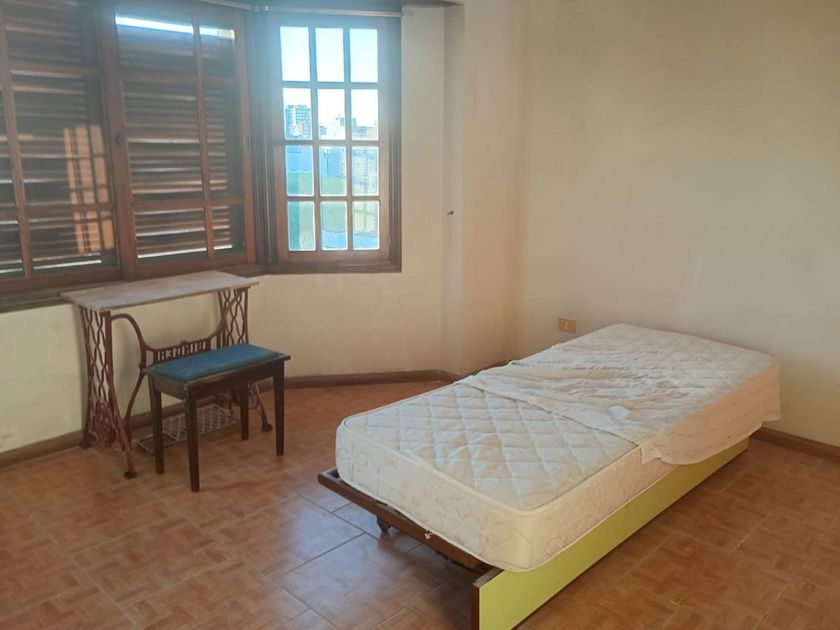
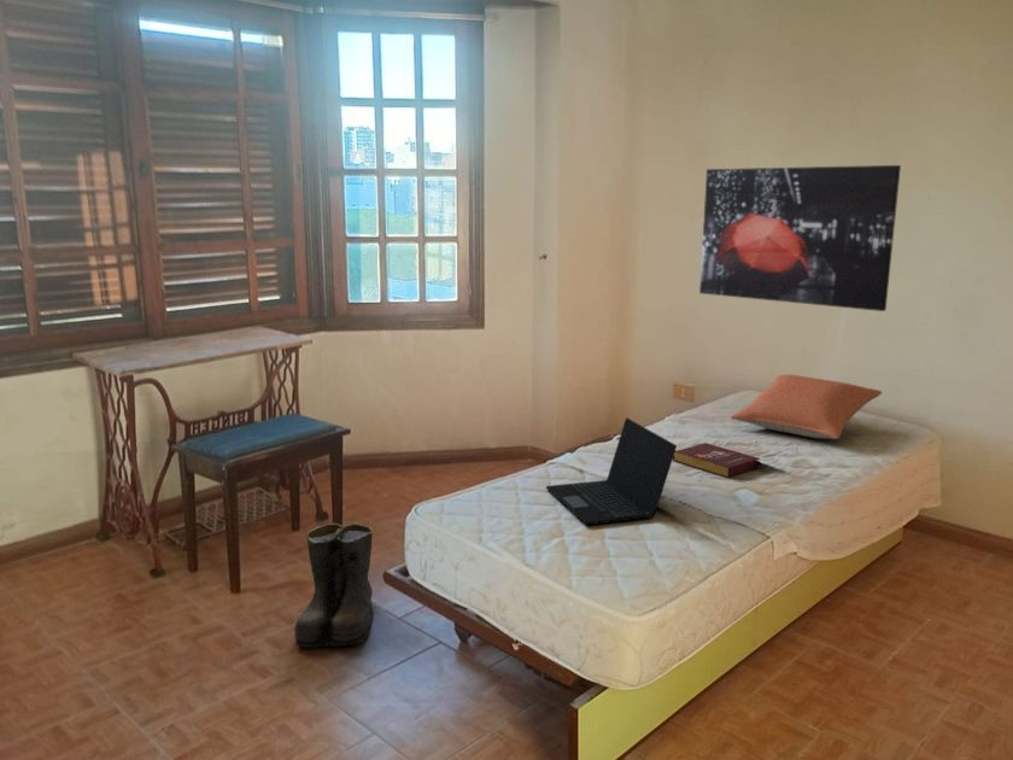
+ laptop (610, 468)
+ boots (335, 581)
+ wall art (790, 235)
+ book (715, 458)
+ pillow (804, 404)
